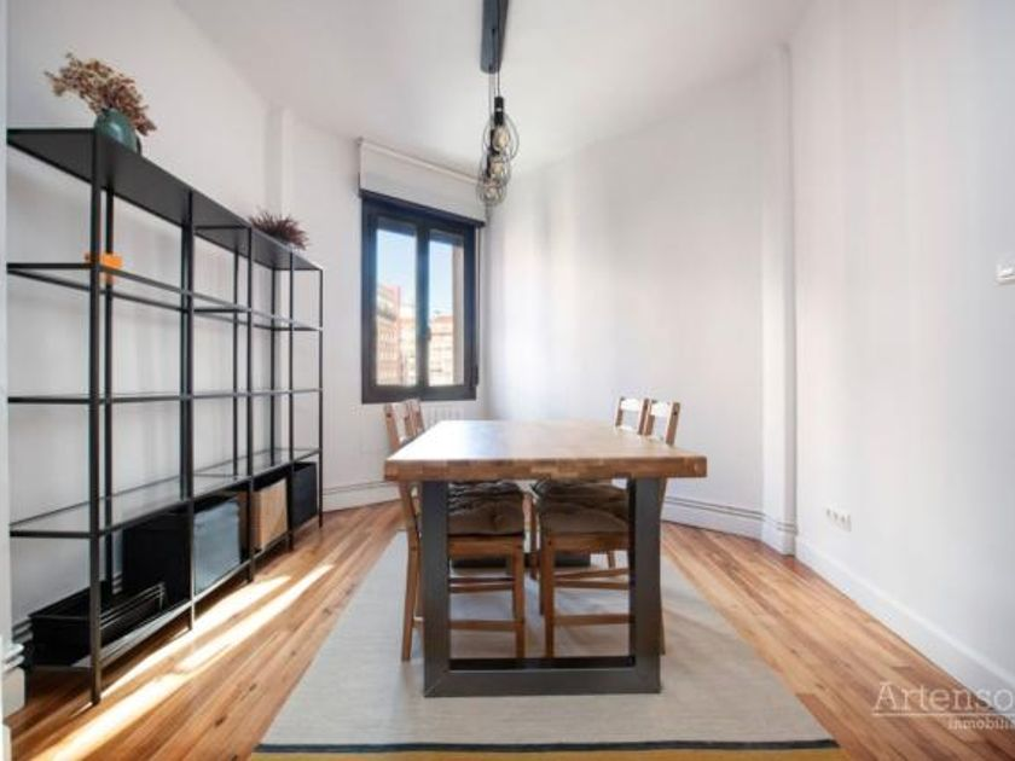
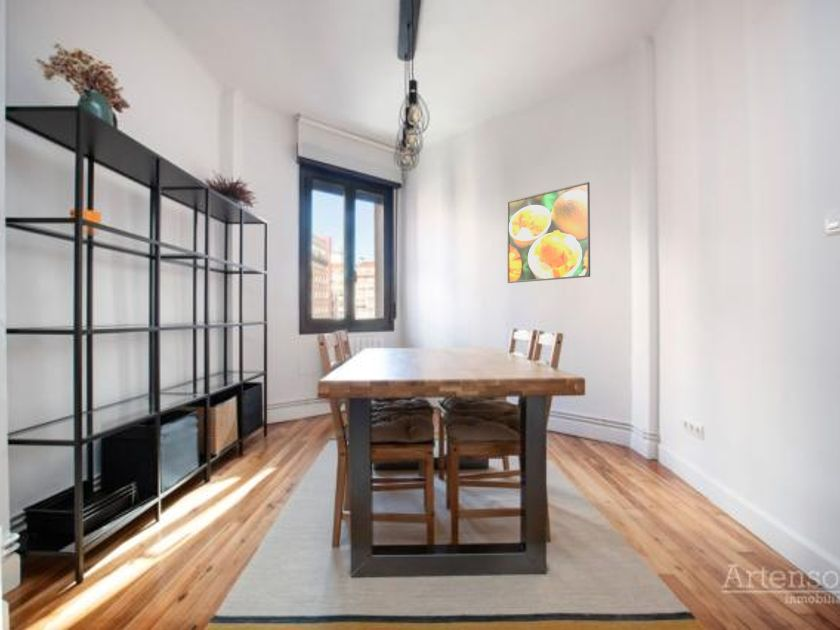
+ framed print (545, 236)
